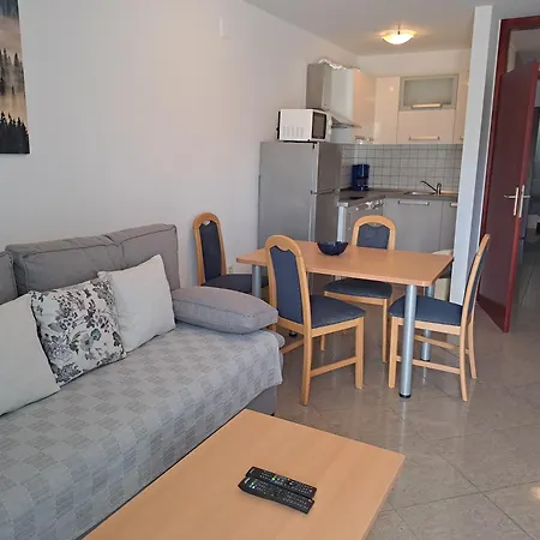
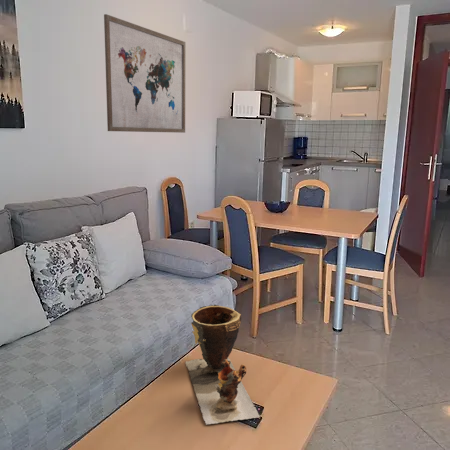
+ clay pot (221, 356)
+ wall art (150, 82)
